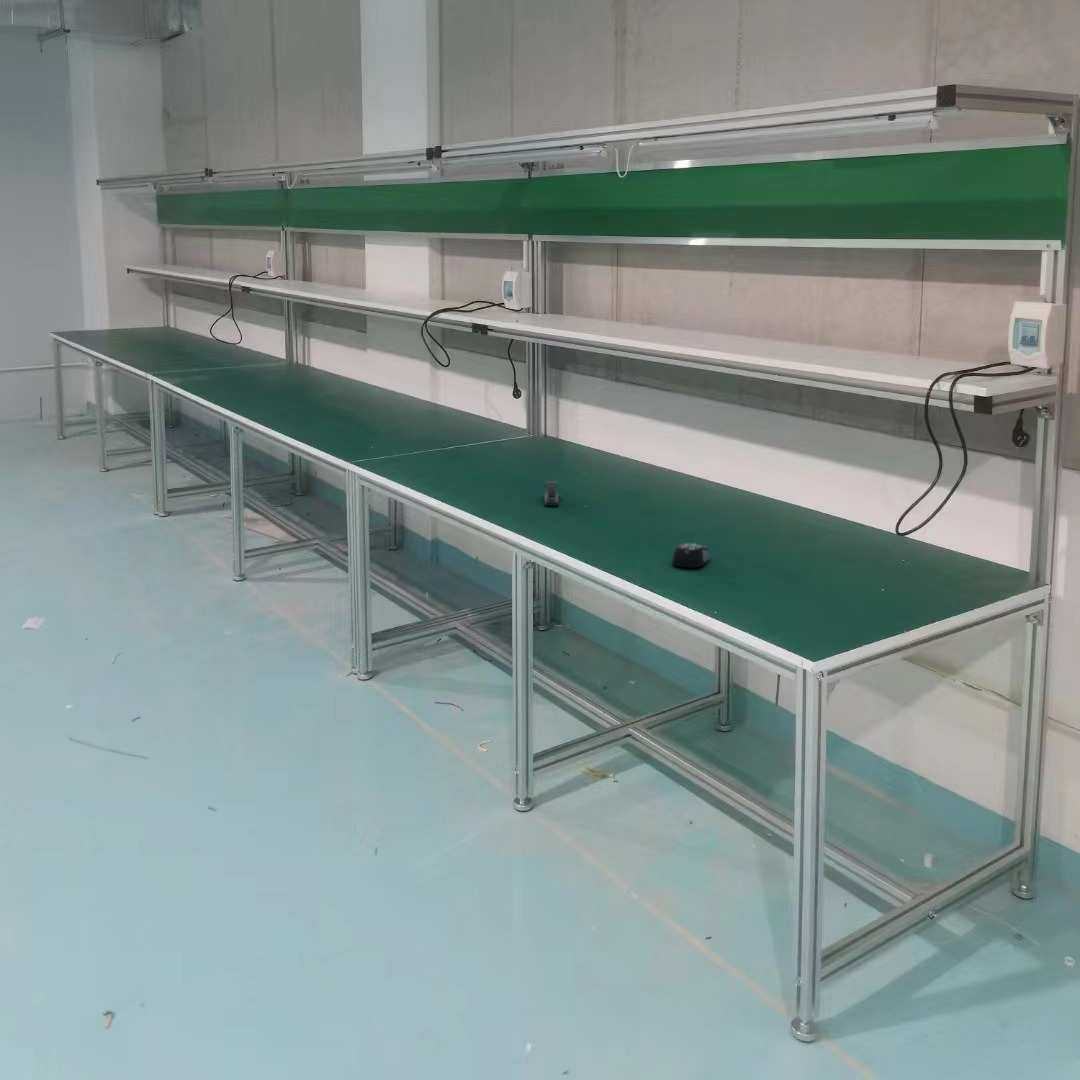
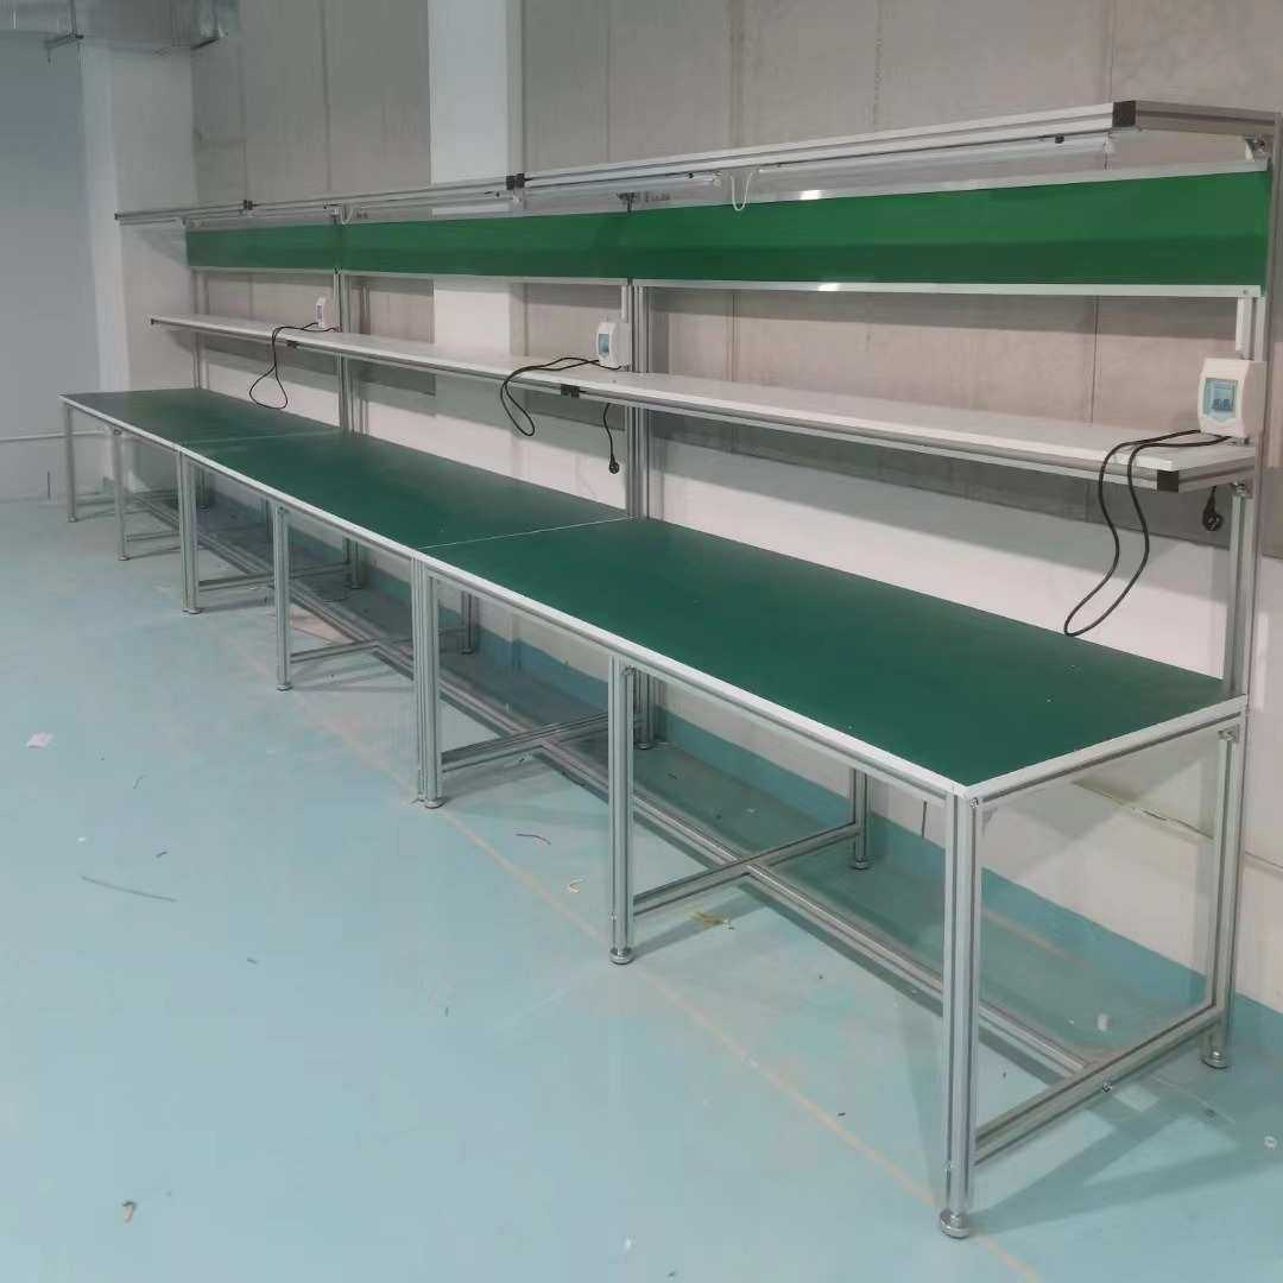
- stapler (551, 492)
- computer mouse (690, 552)
